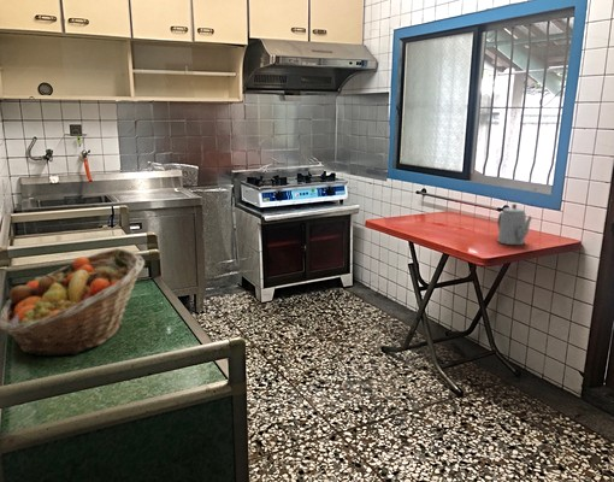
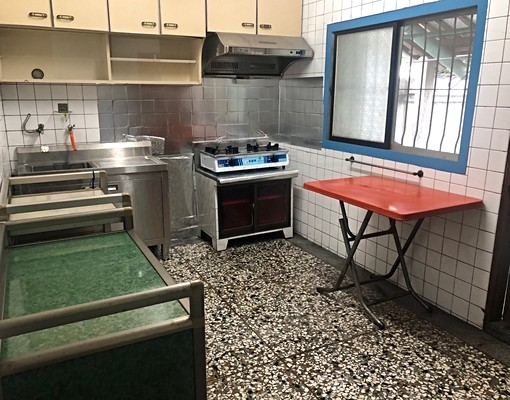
- fruit basket (75, 296)
- teapot (513, 223)
